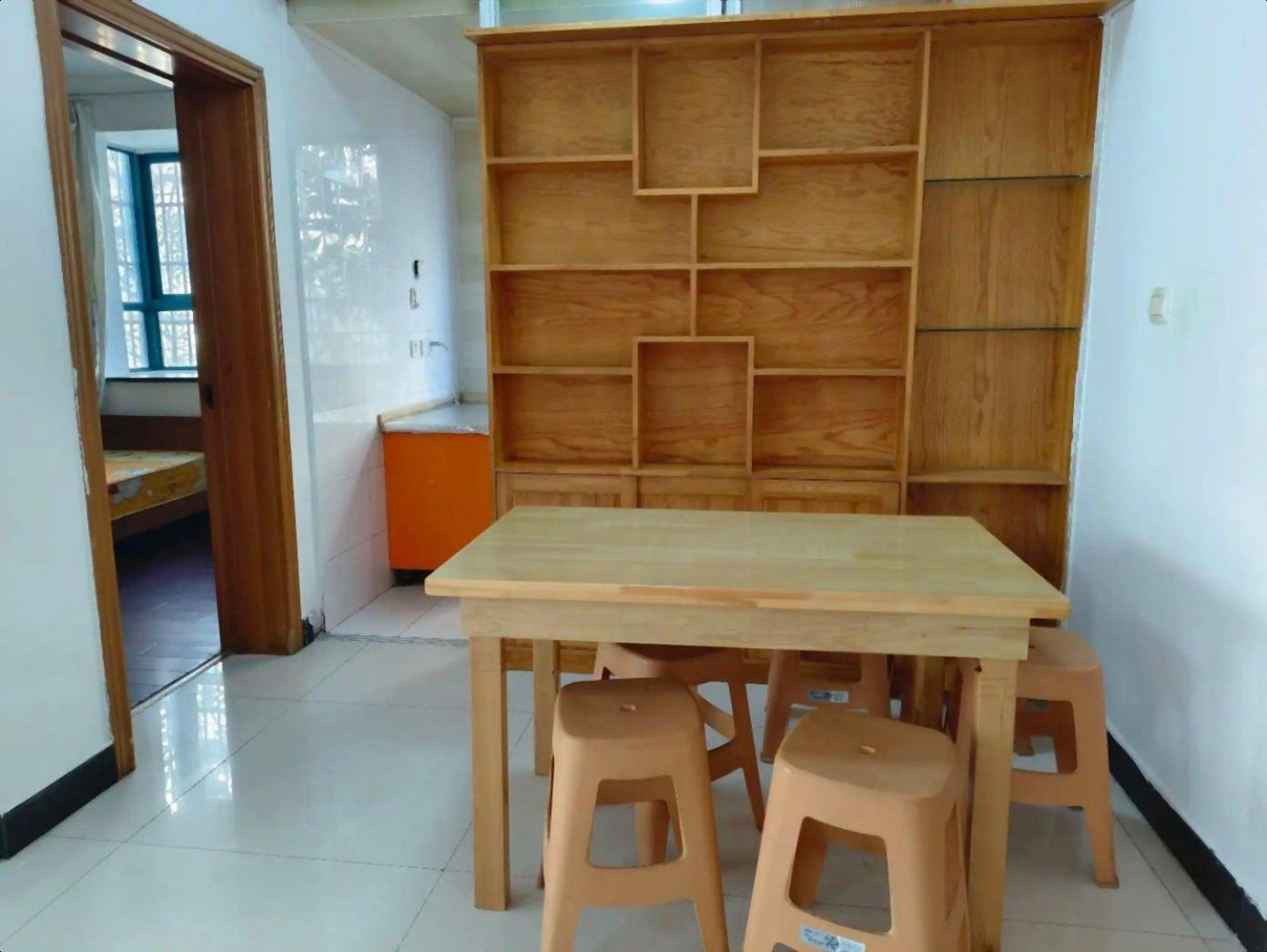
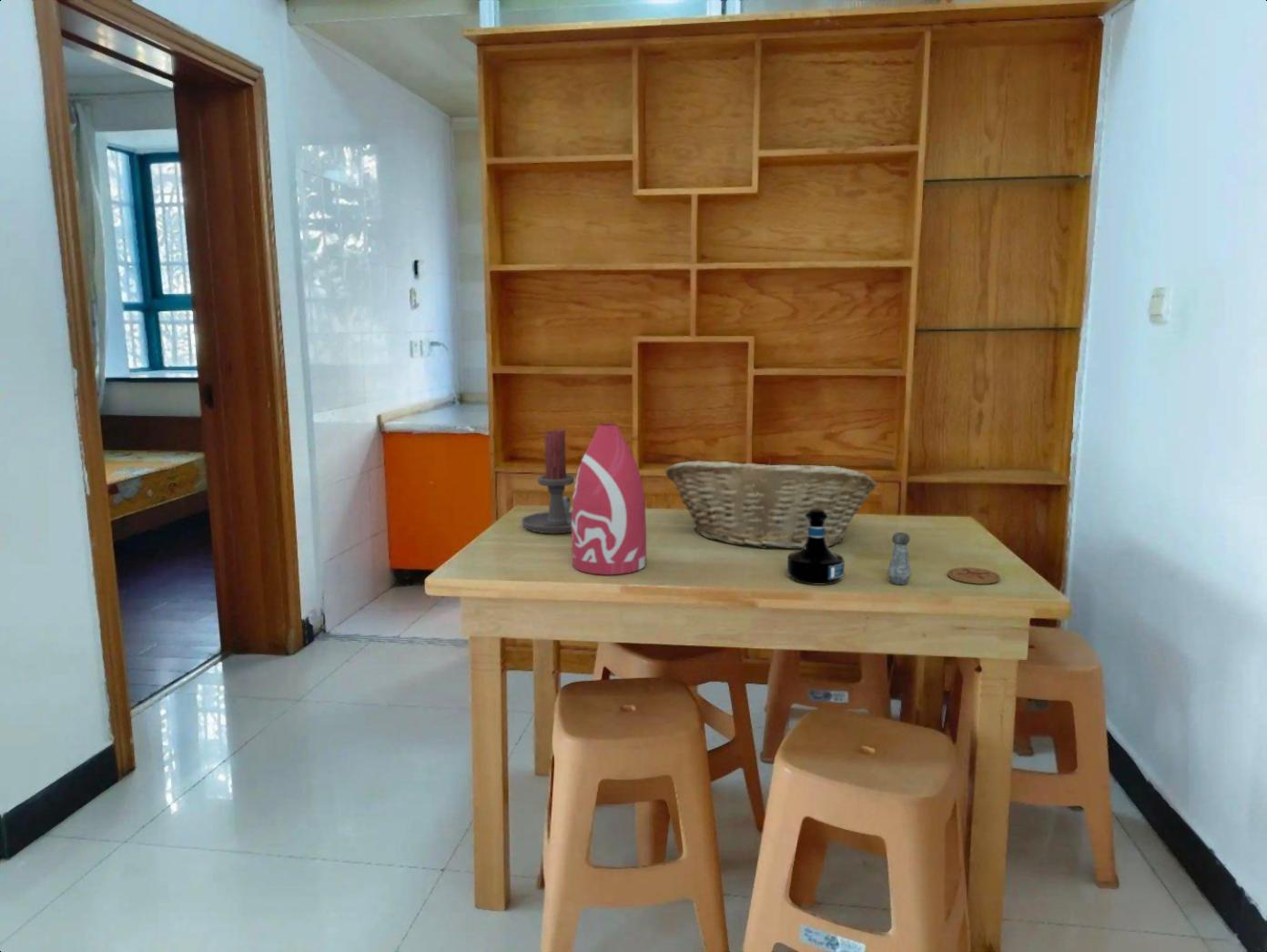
+ bottle (608, 495)
+ tequila bottle (816, 543)
+ coaster (973, 575)
+ candle holder (558, 476)
+ fruit basket (767, 494)
+ salt shaker (899, 558)
